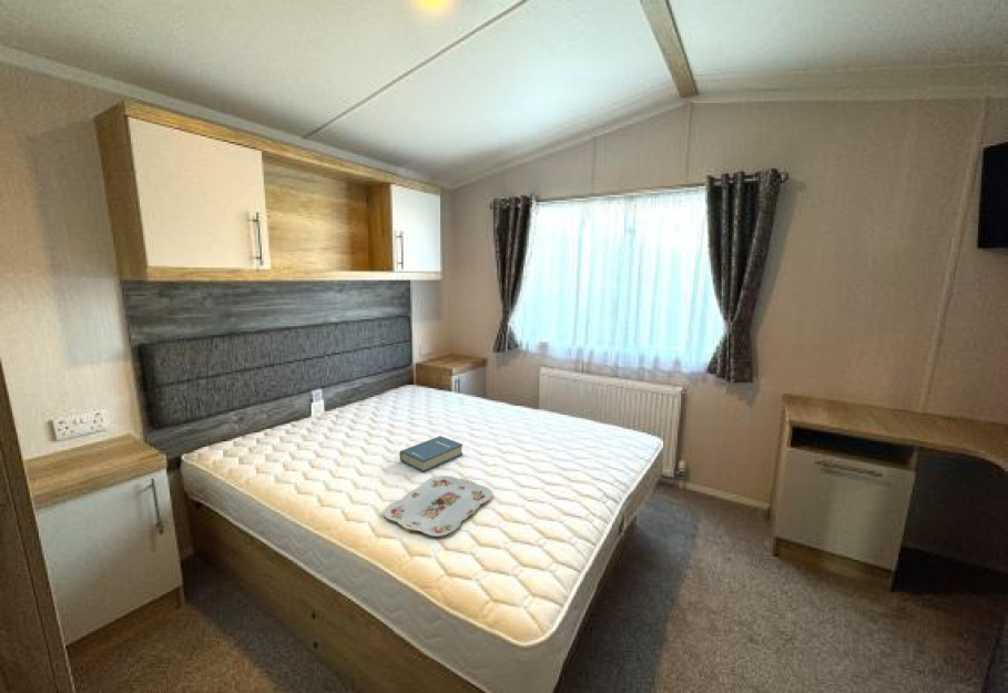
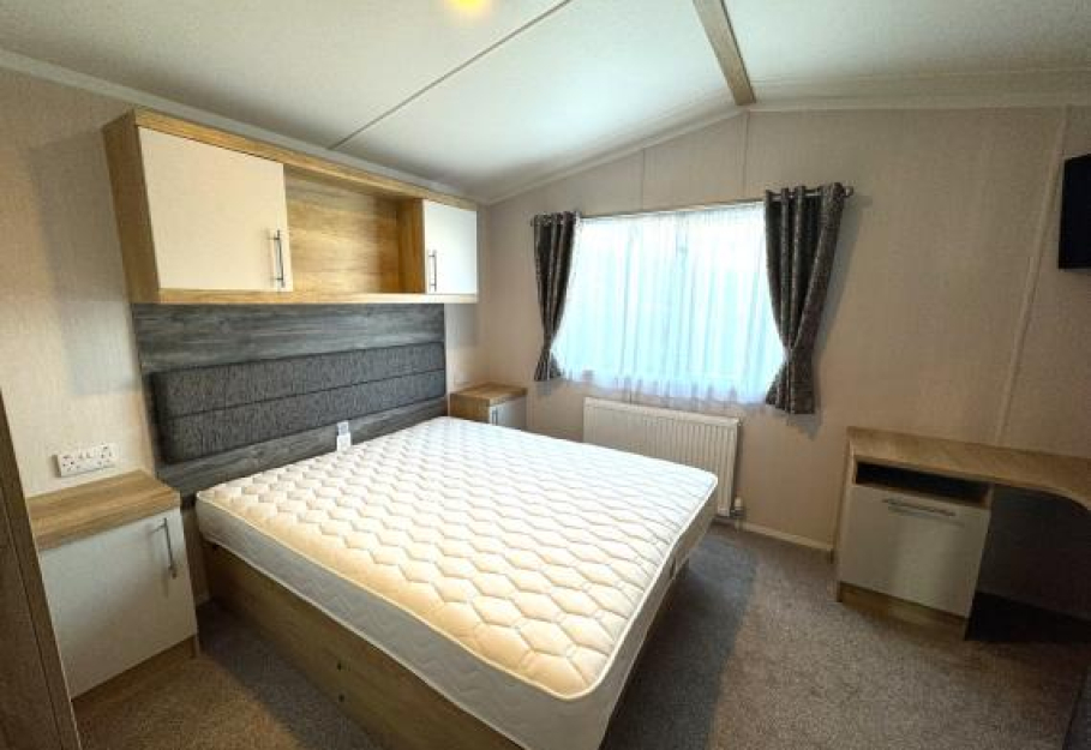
- serving tray (440, 502)
- hardback book (431, 452)
